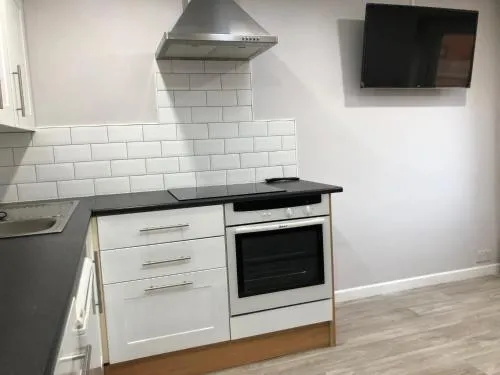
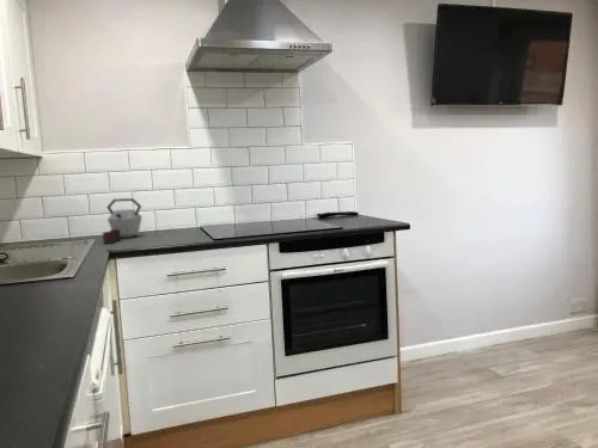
+ kettle (118, 219)
